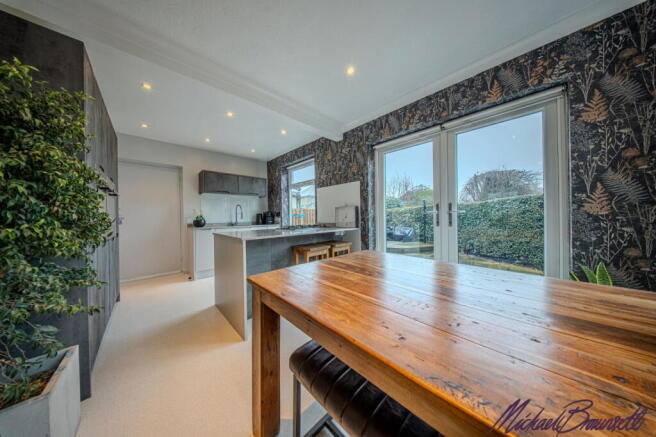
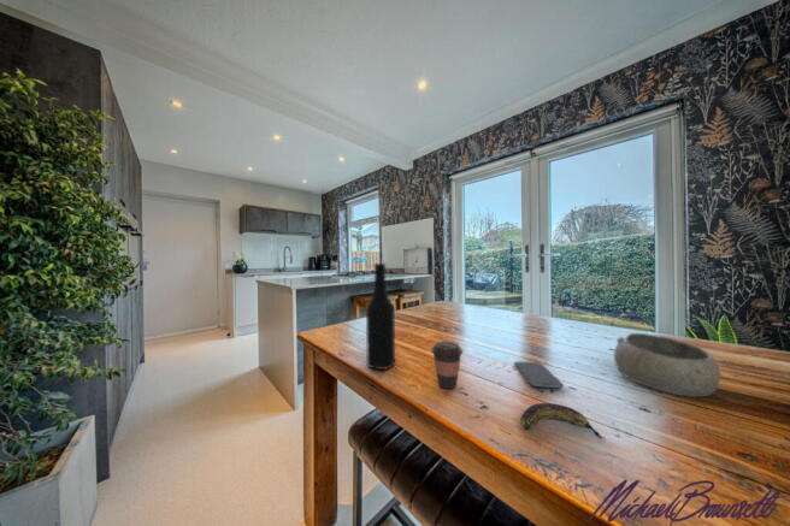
+ smartphone (536, 373)
+ coffee cup (447, 365)
+ bowl (661, 360)
+ bottle (379, 314)
+ banana (554, 419)
